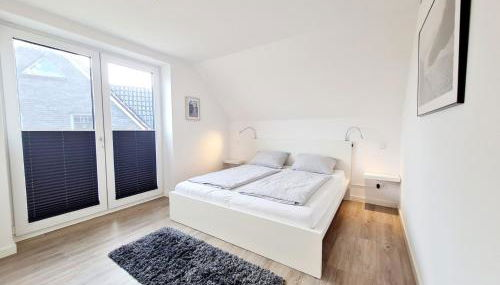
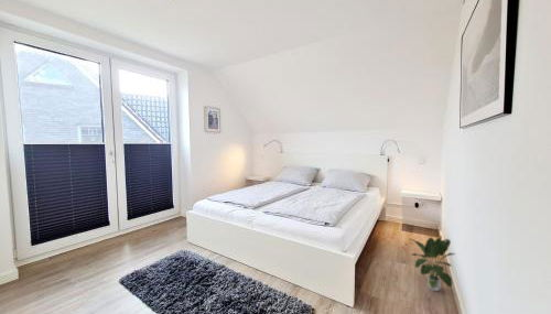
+ potted plant (432, 261)
